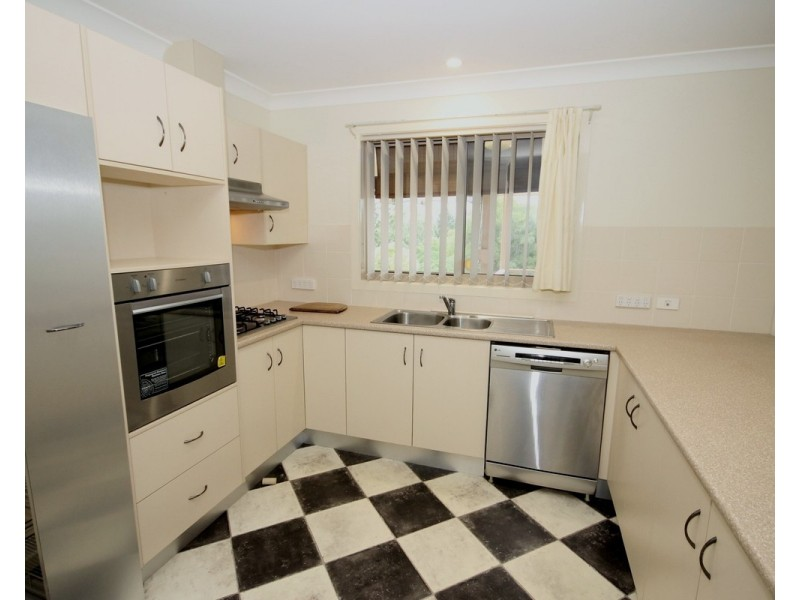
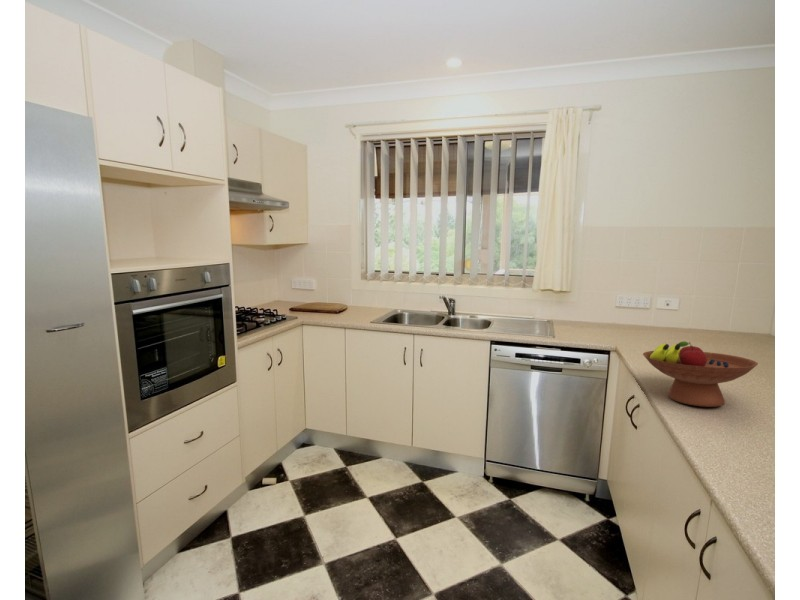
+ fruit bowl (696, 371)
